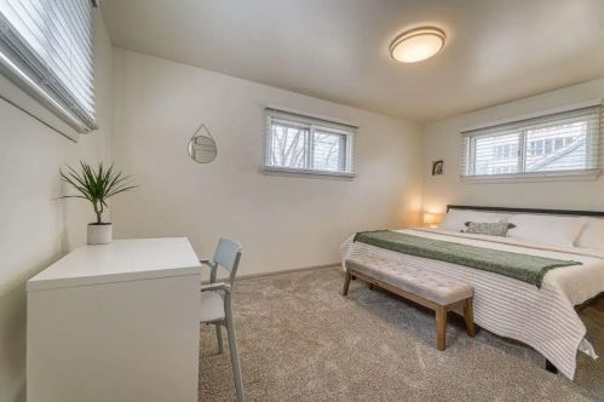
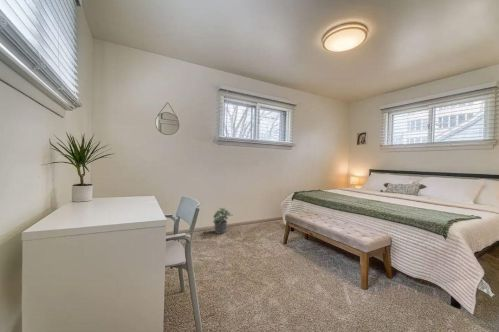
+ potted plant (221, 219)
